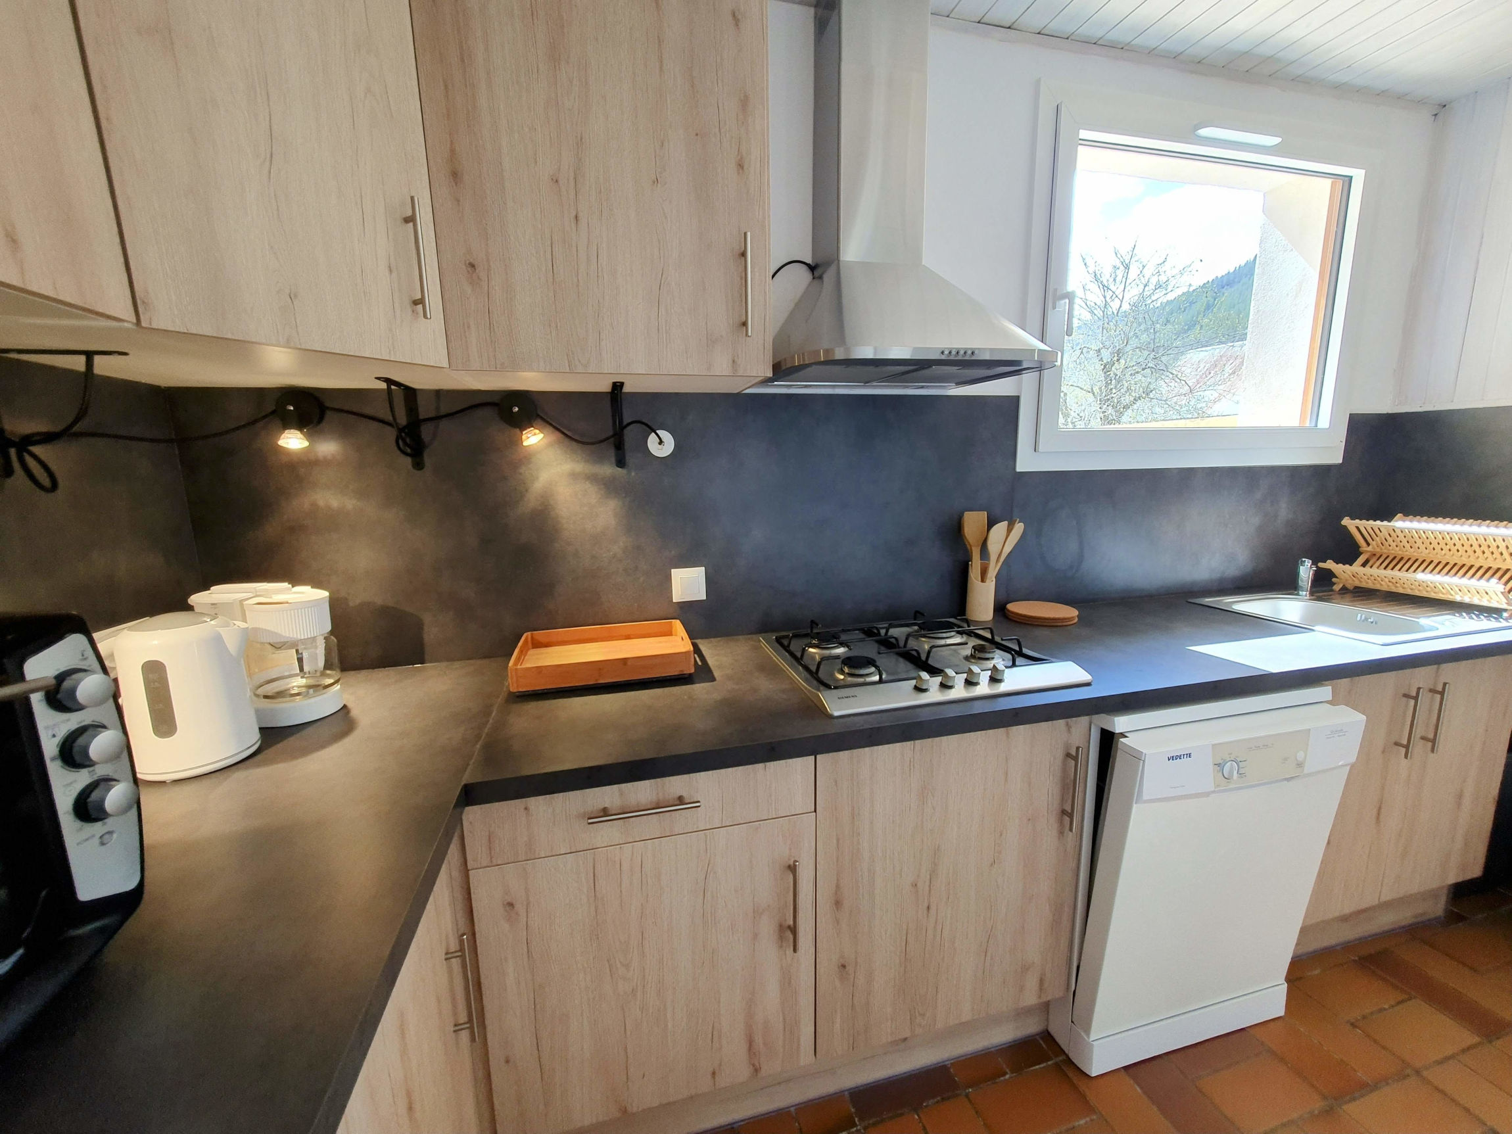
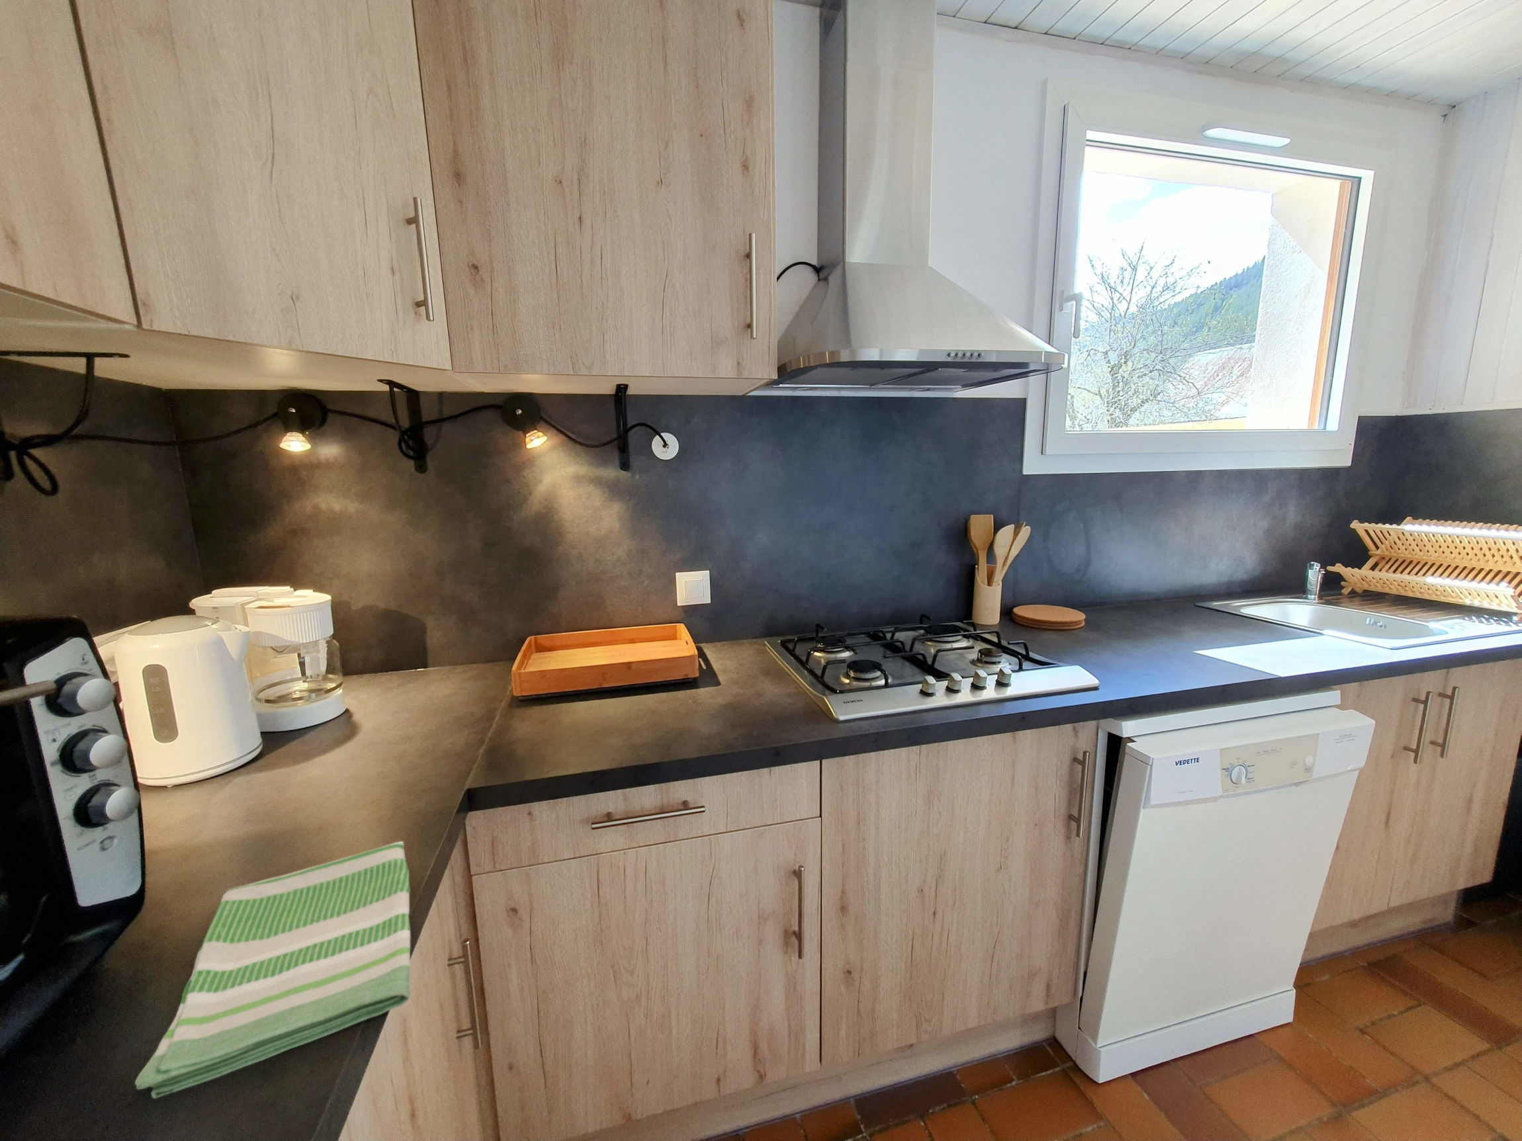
+ dish towel (303, 941)
